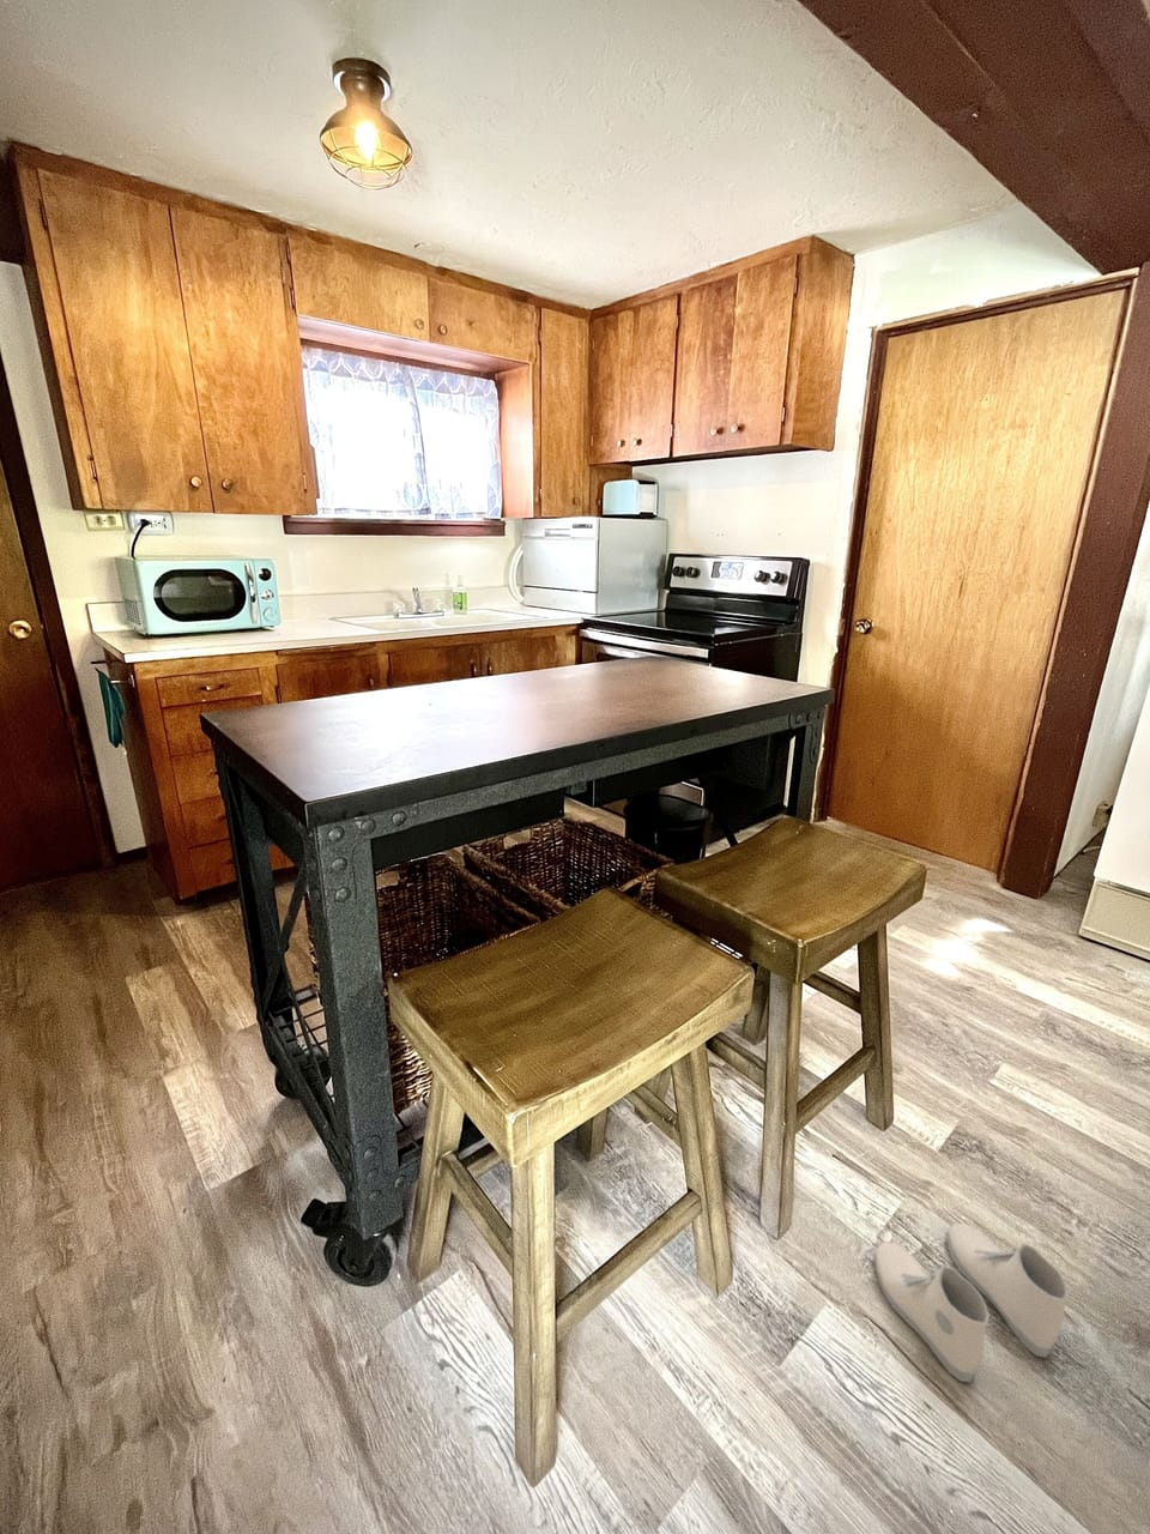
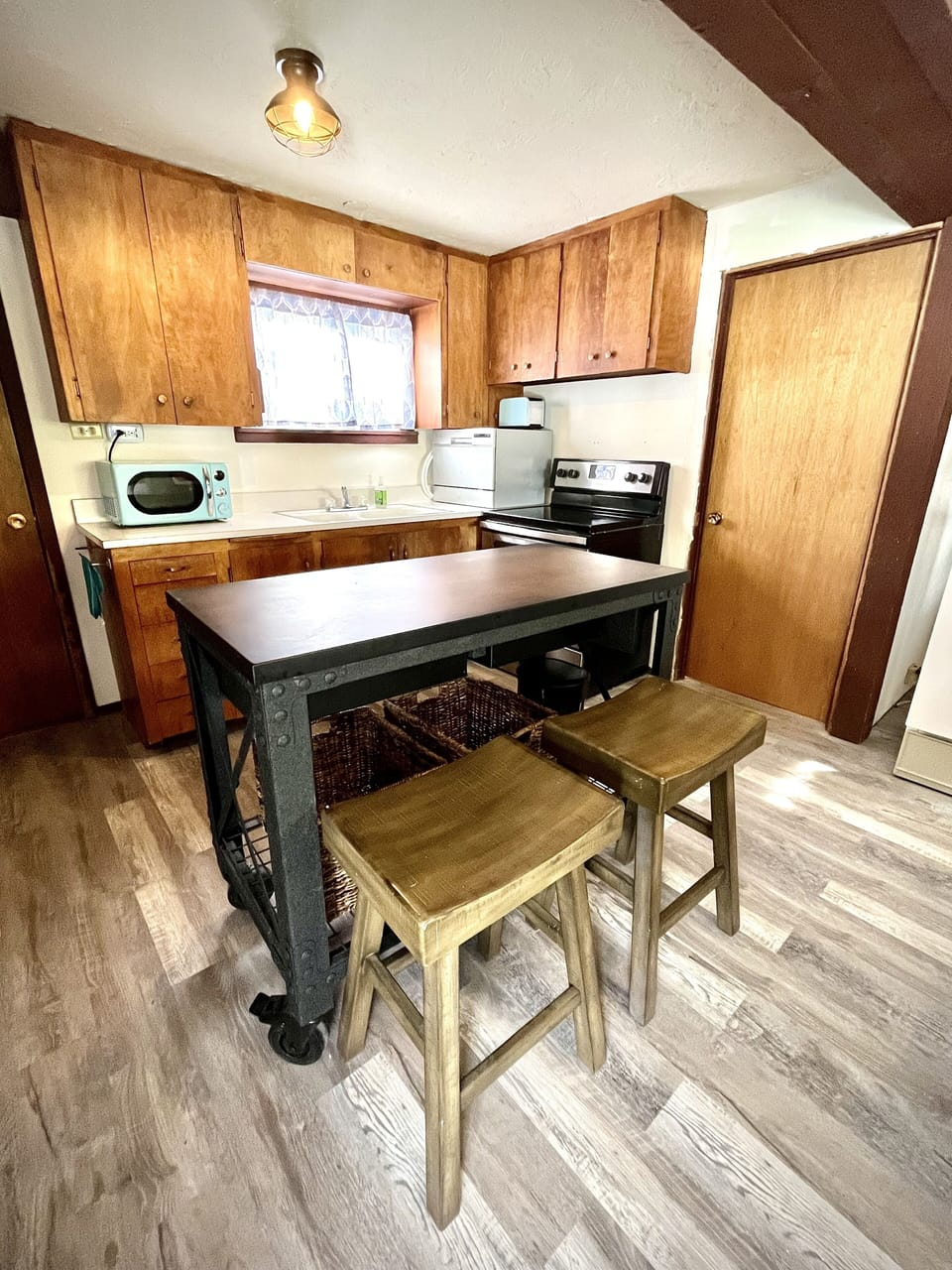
- boots (966, 1273)
